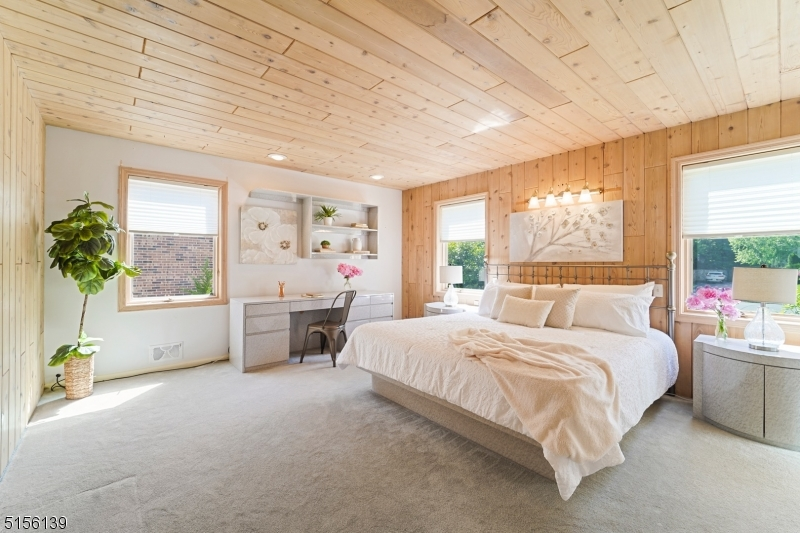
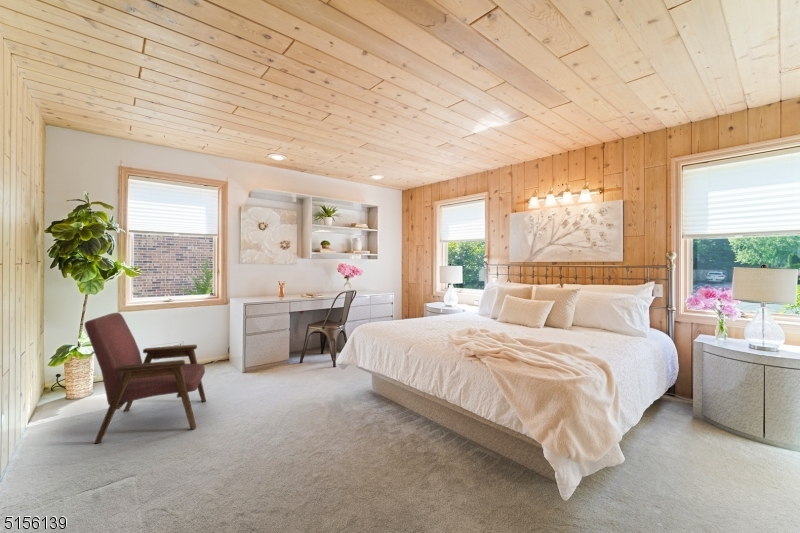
+ armchair (156, 366)
